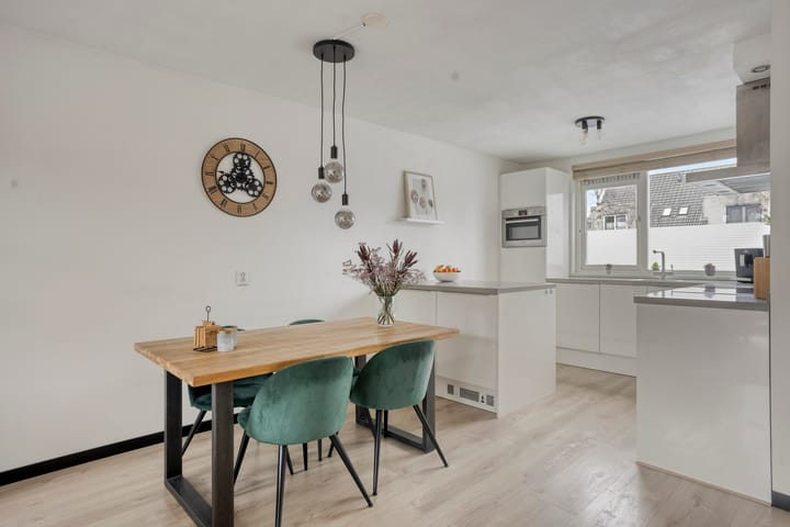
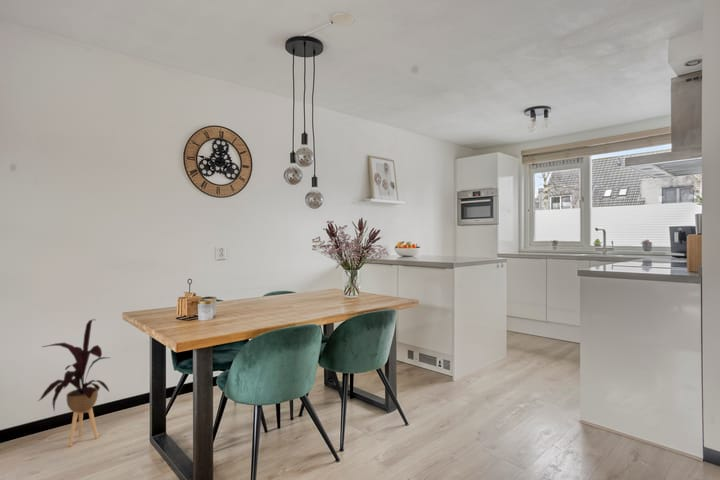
+ house plant (75, 381)
